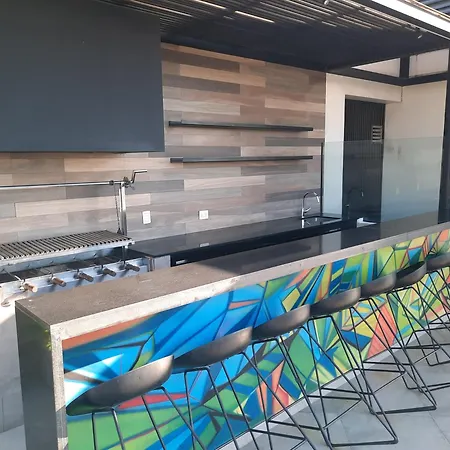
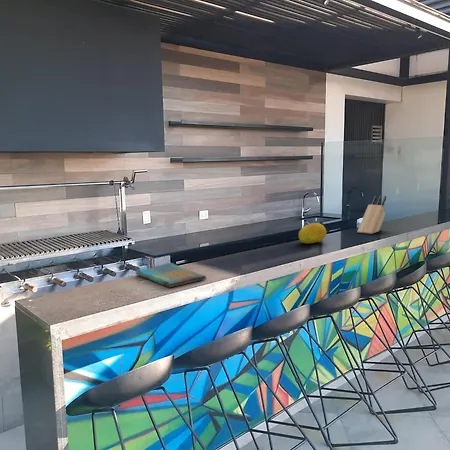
+ dish towel (170, 274)
+ knife block (373, 213)
+ fruit (311, 233)
